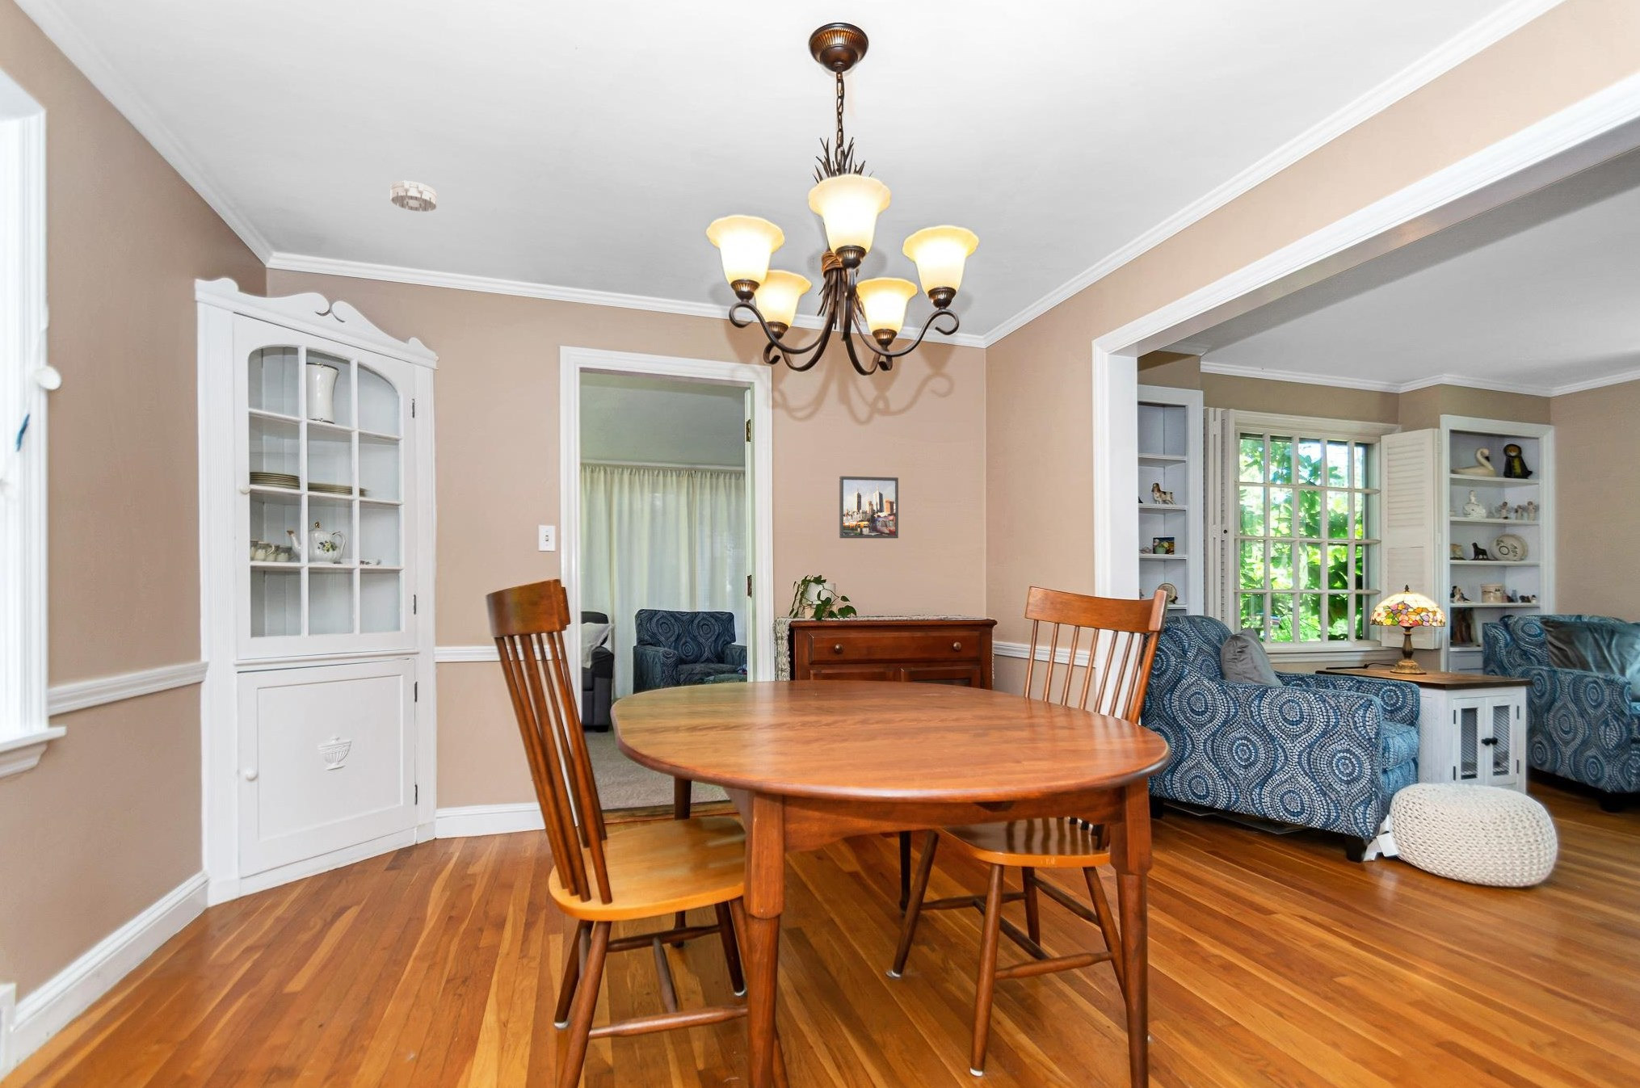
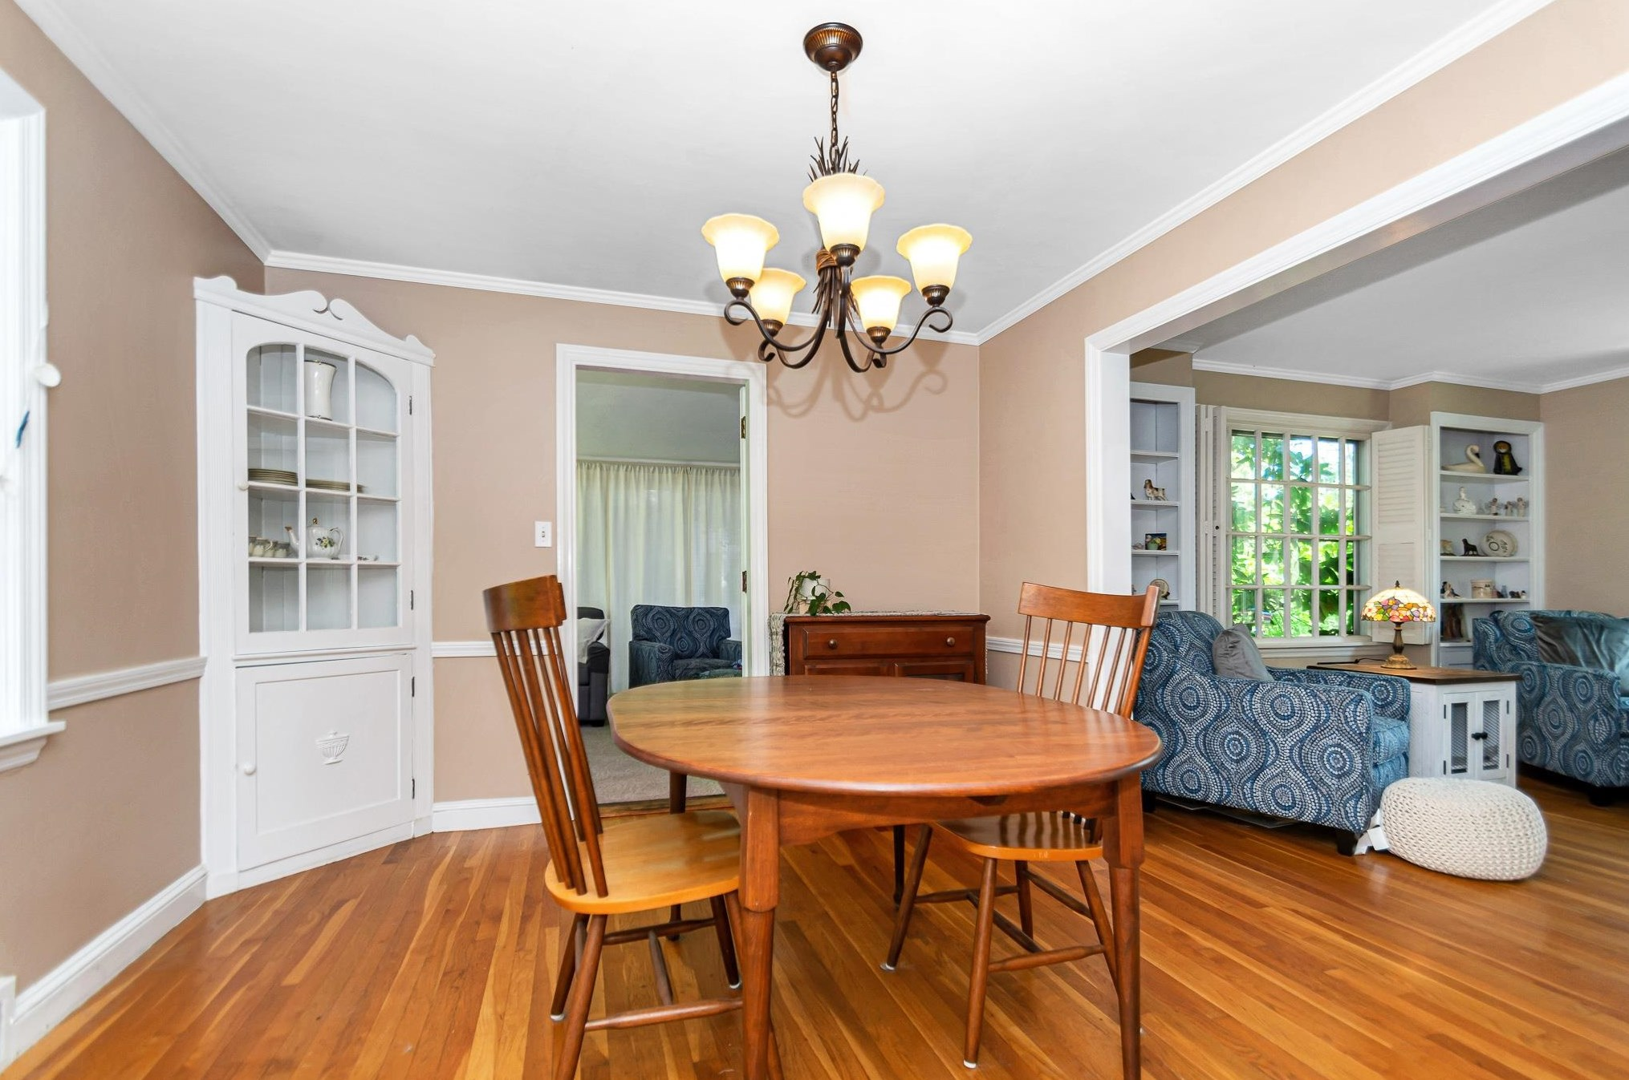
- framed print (868, 508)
- smoke detector (414, 195)
